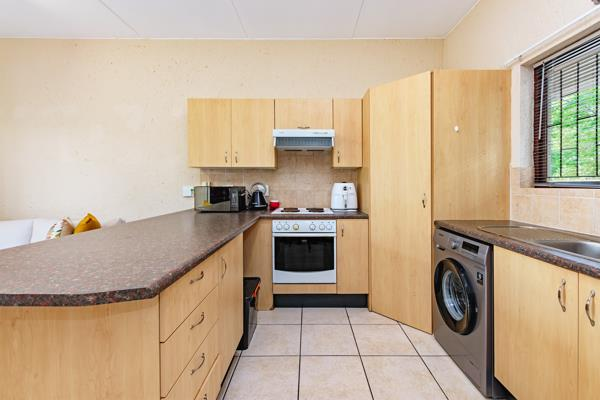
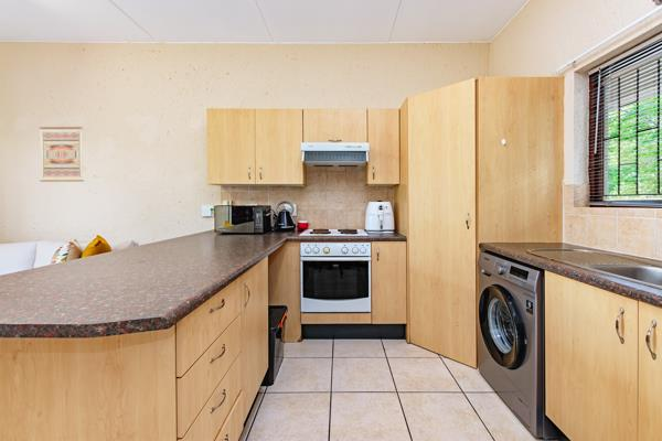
+ wall art (61, 153)
